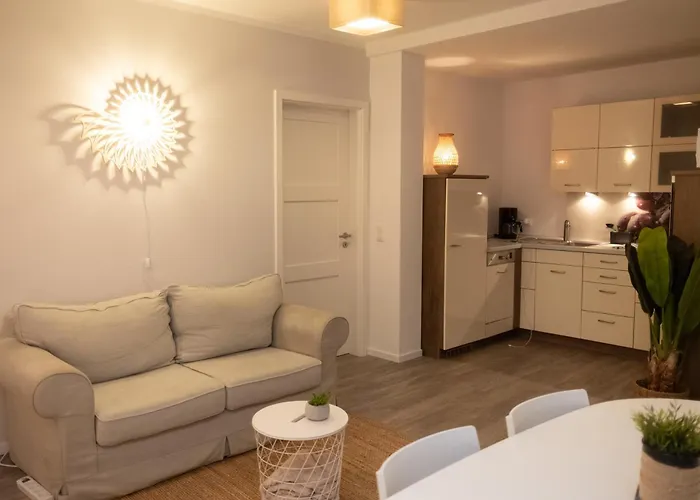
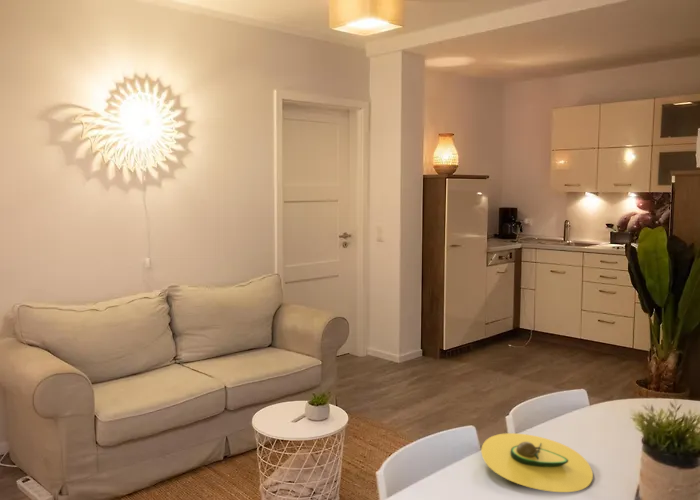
+ avocado (535, 453)
